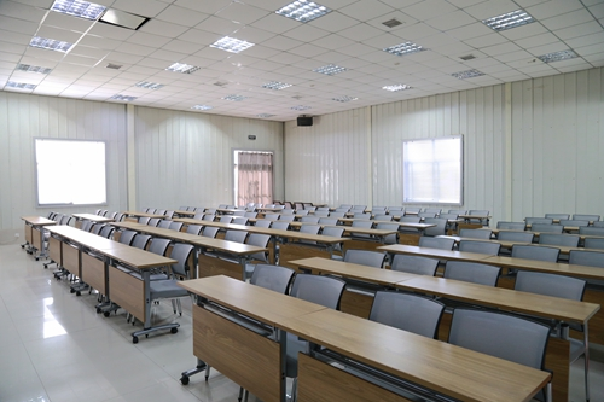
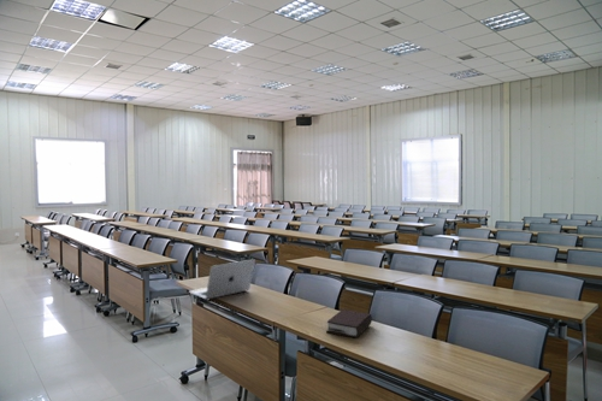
+ bible (349, 323)
+ laptop (222, 276)
